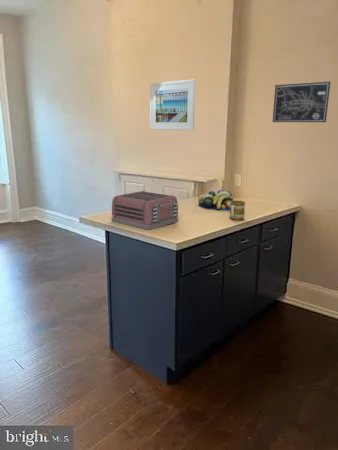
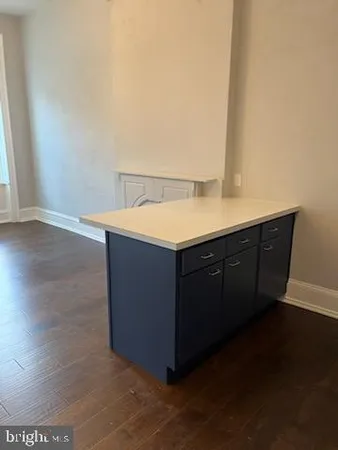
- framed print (171, 106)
- fruit bowl (219, 198)
- mug (235, 211)
- toaster (147, 209)
- wall art (299, 103)
